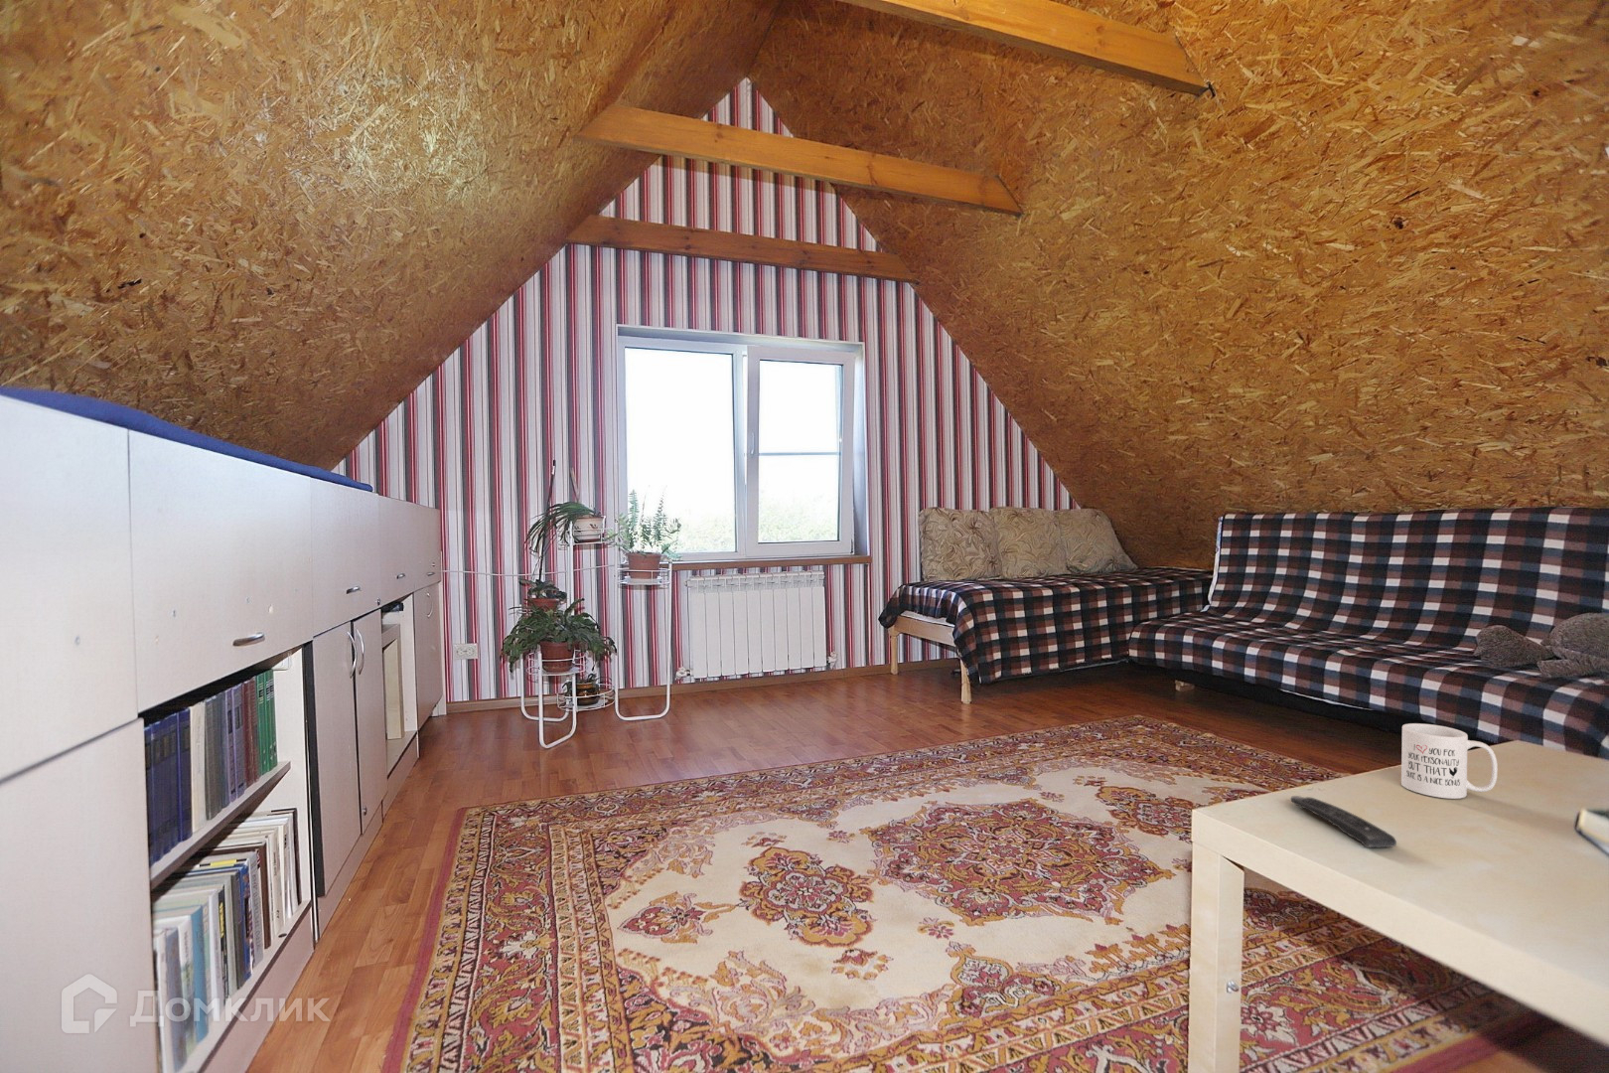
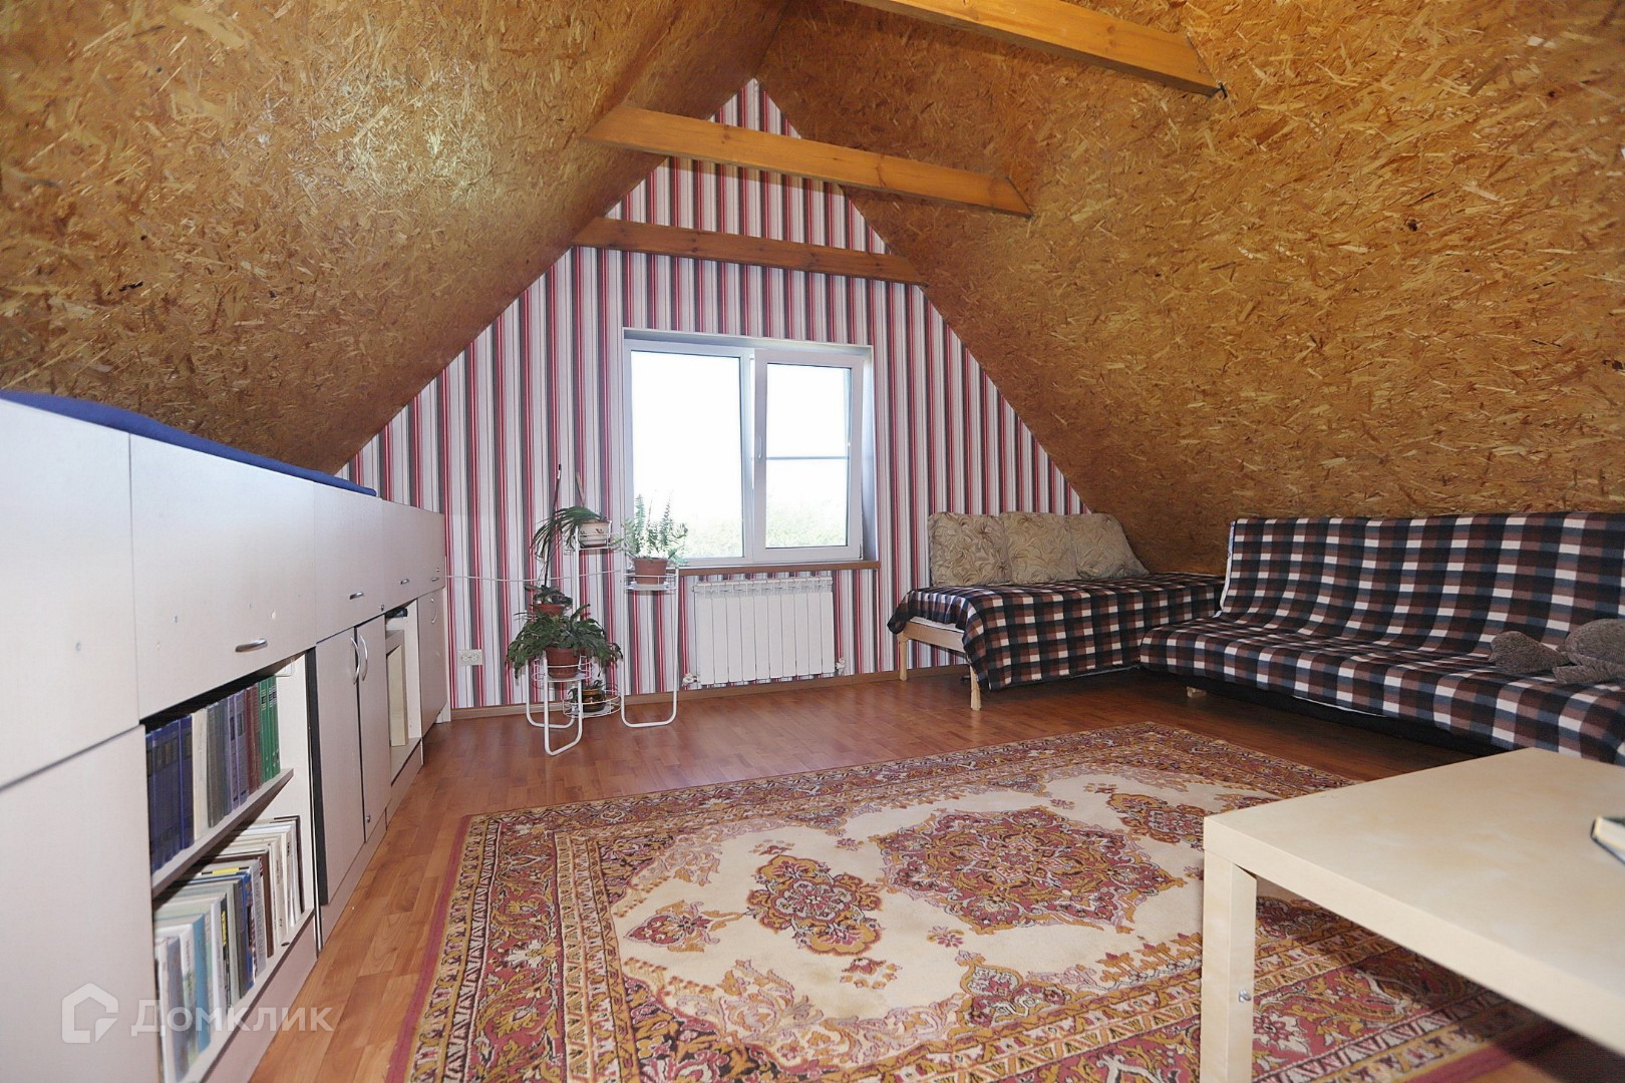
- mug (1447, 762)
- remote control (1335, 817)
